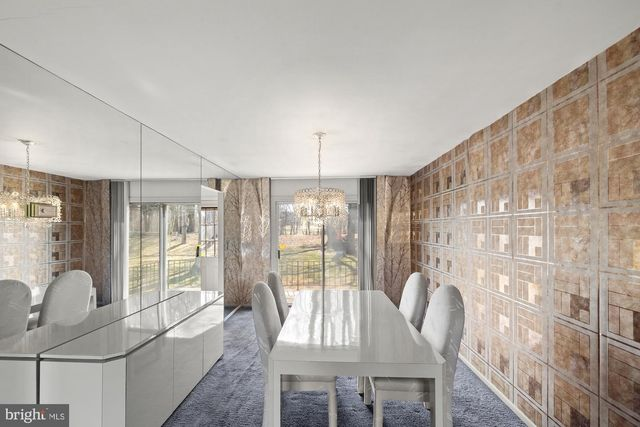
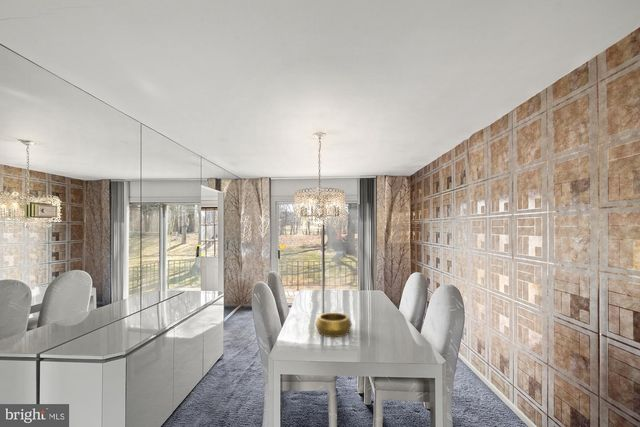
+ decorative bowl (333, 324)
